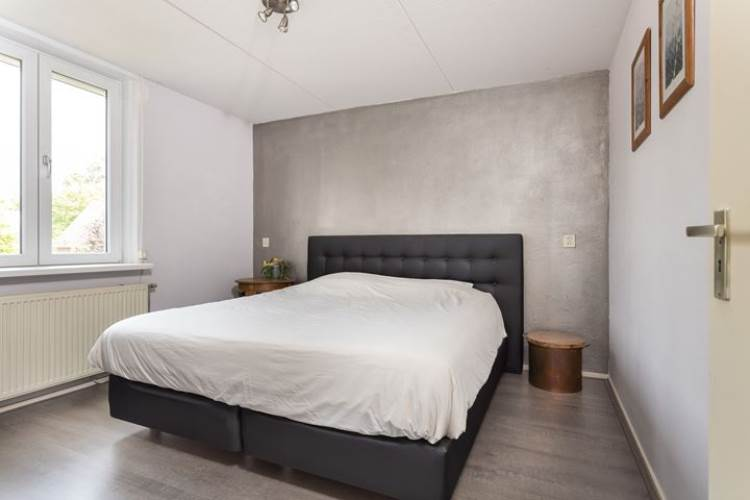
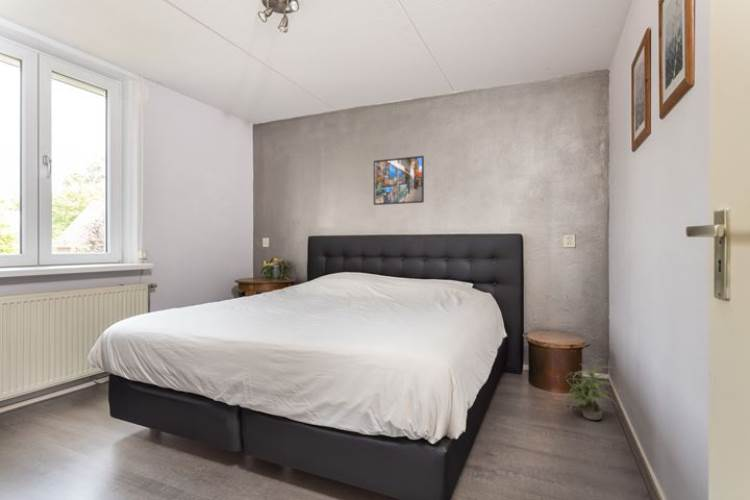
+ potted plant (592, 390)
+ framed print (398, 181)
